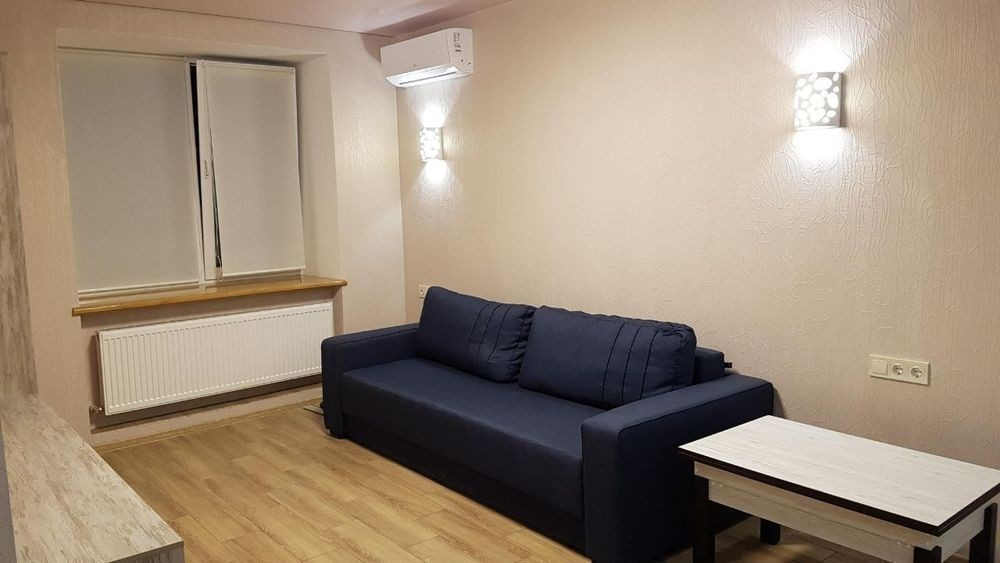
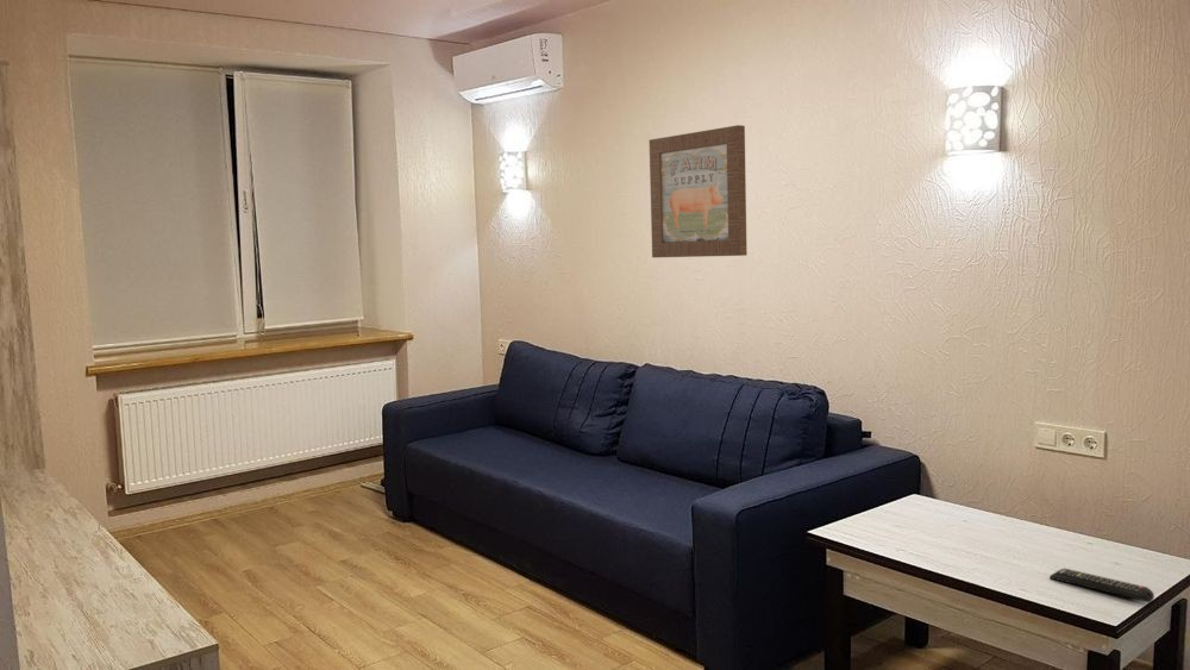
+ remote control (1100, 583)
+ wall art (695, 195)
